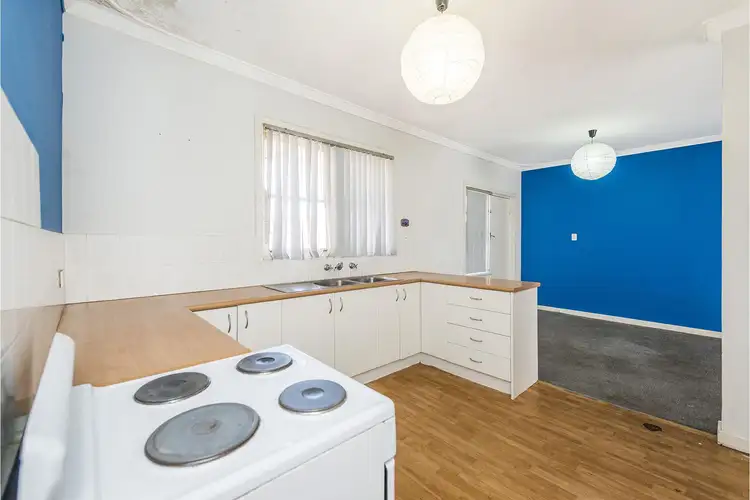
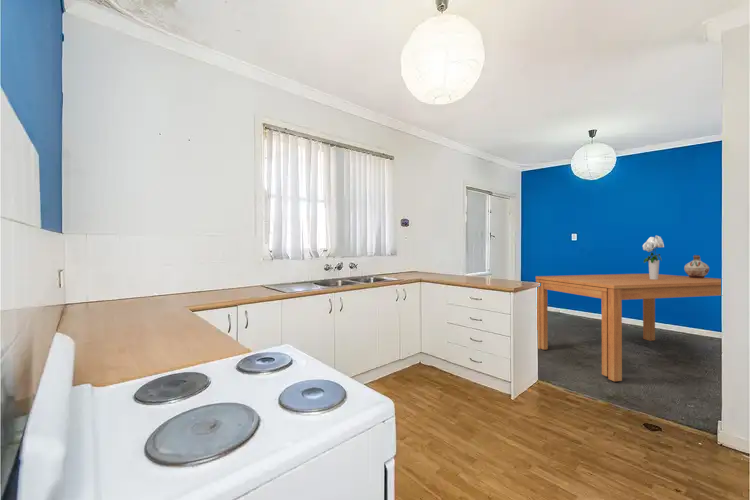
+ ceramic jug (696, 266)
+ bouquet (652, 256)
+ dining table (643, 317)
